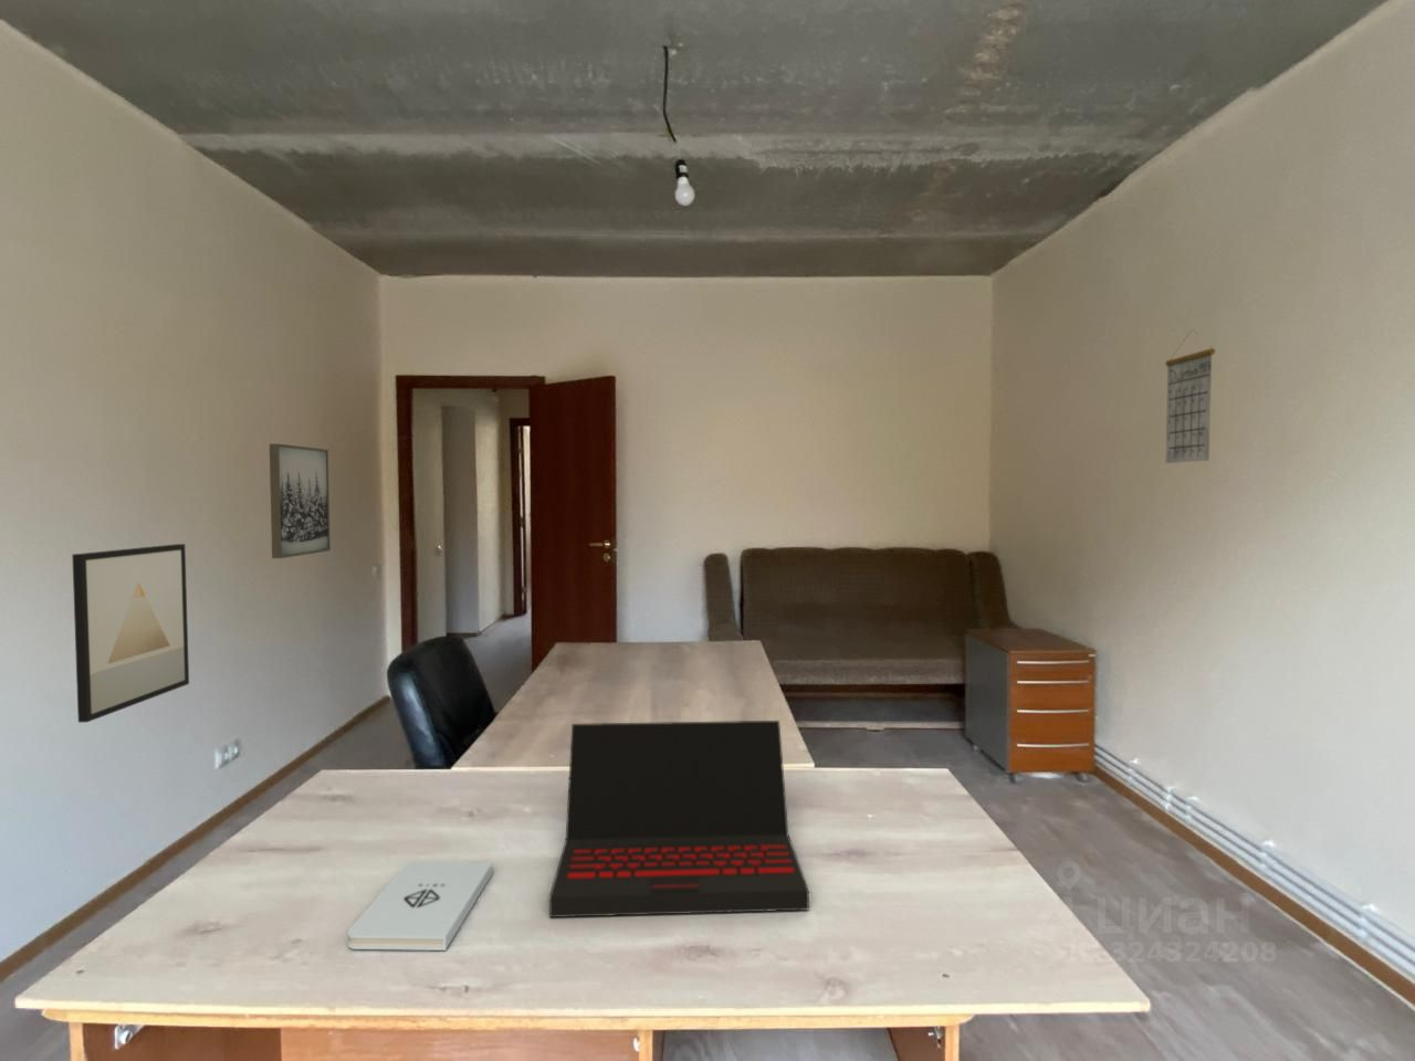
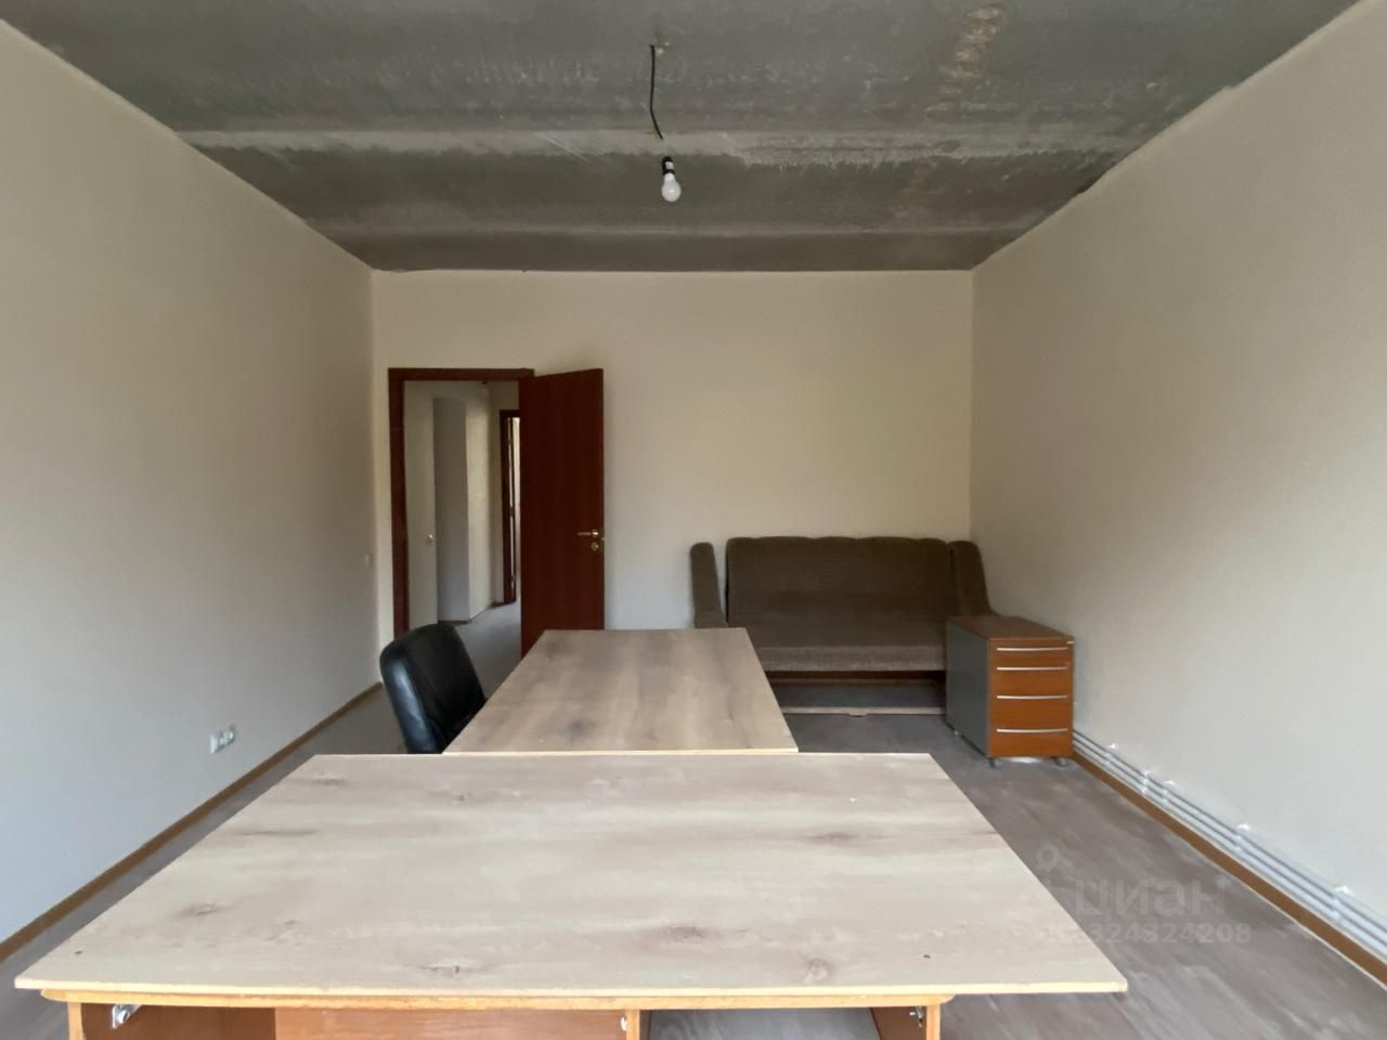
- notepad (424, 902)
- calendar (1189, 396)
- wall art (301, 500)
- wall art (136, 624)
- laptop (677, 805)
